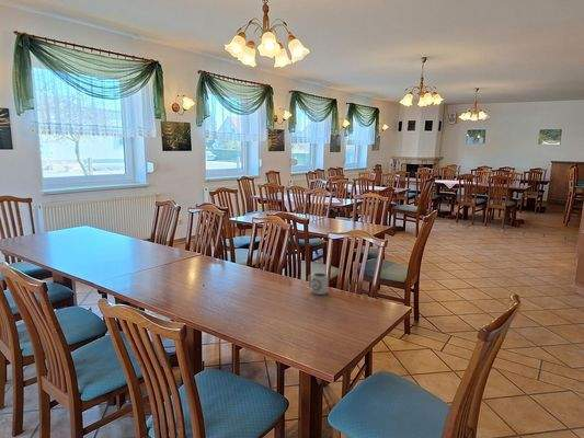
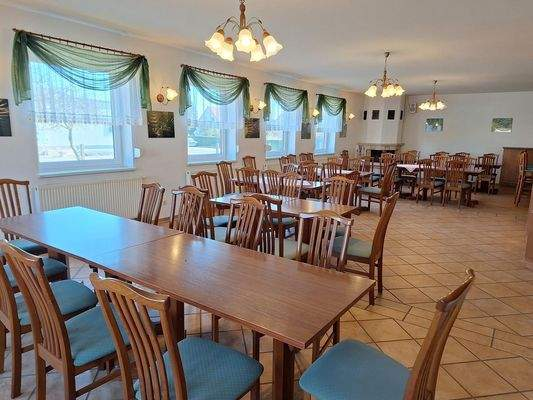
- cup (317, 283)
